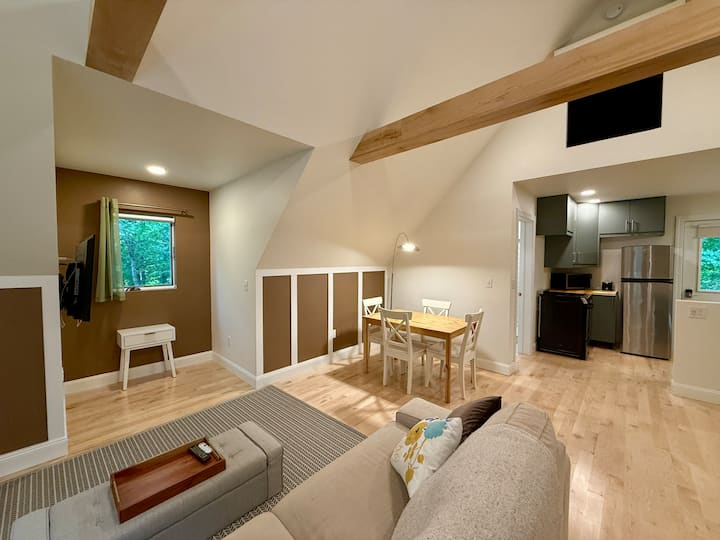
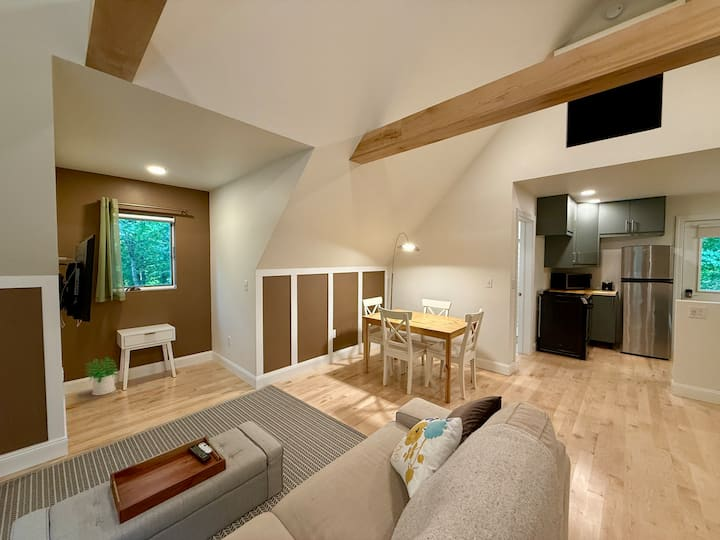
+ potted plant (100, 375)
